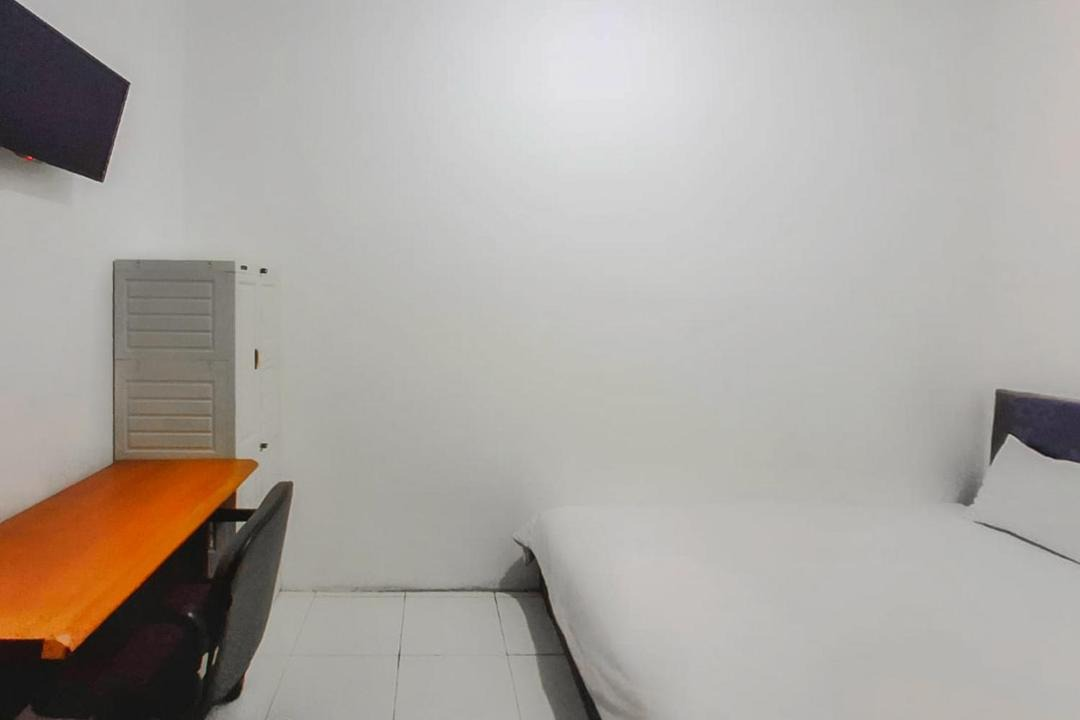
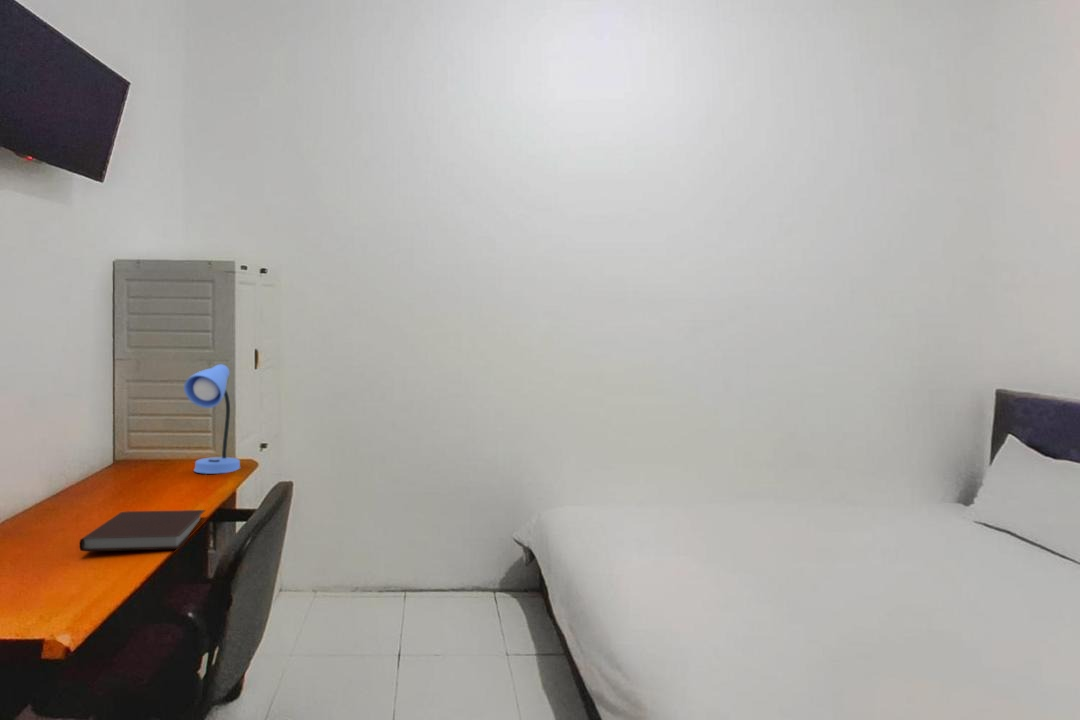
+ desk lamp (211, 407)
+ notebook (147, 529)
